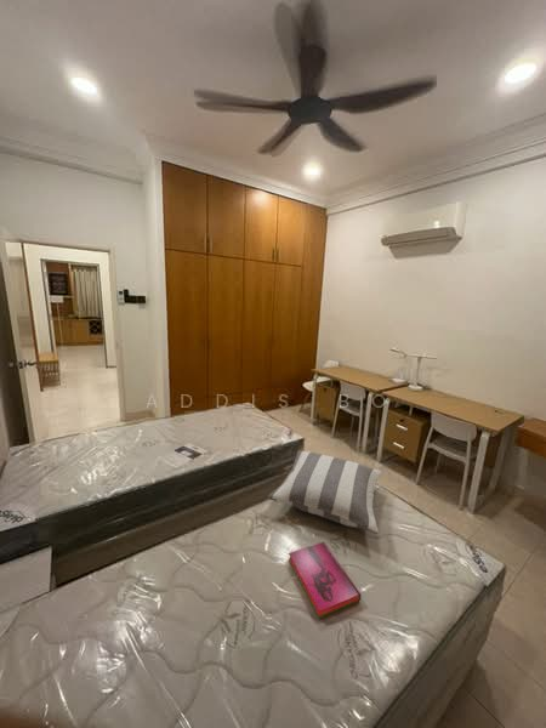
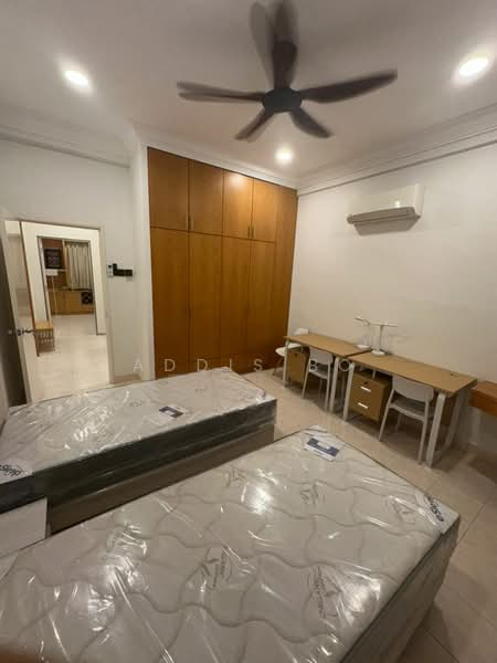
- pillow (329, 483)
- hardback book (322, 575)
